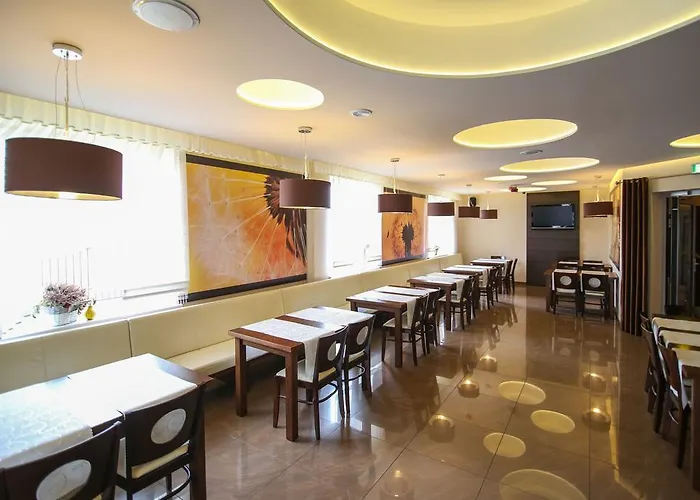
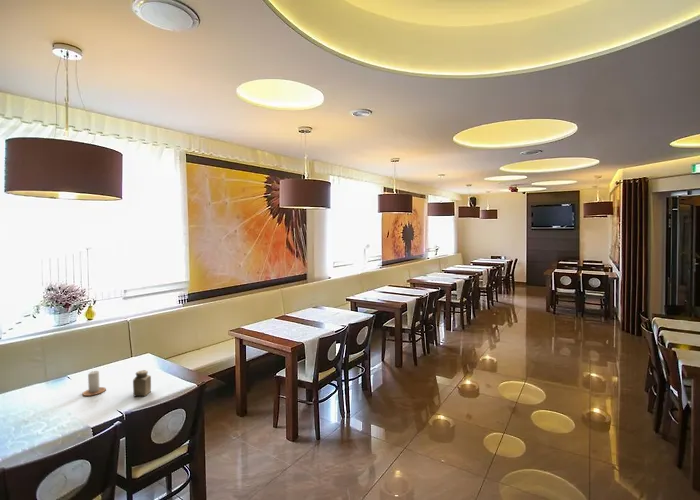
+ candle (94, 377)
+ salt shaker (142, 382)
